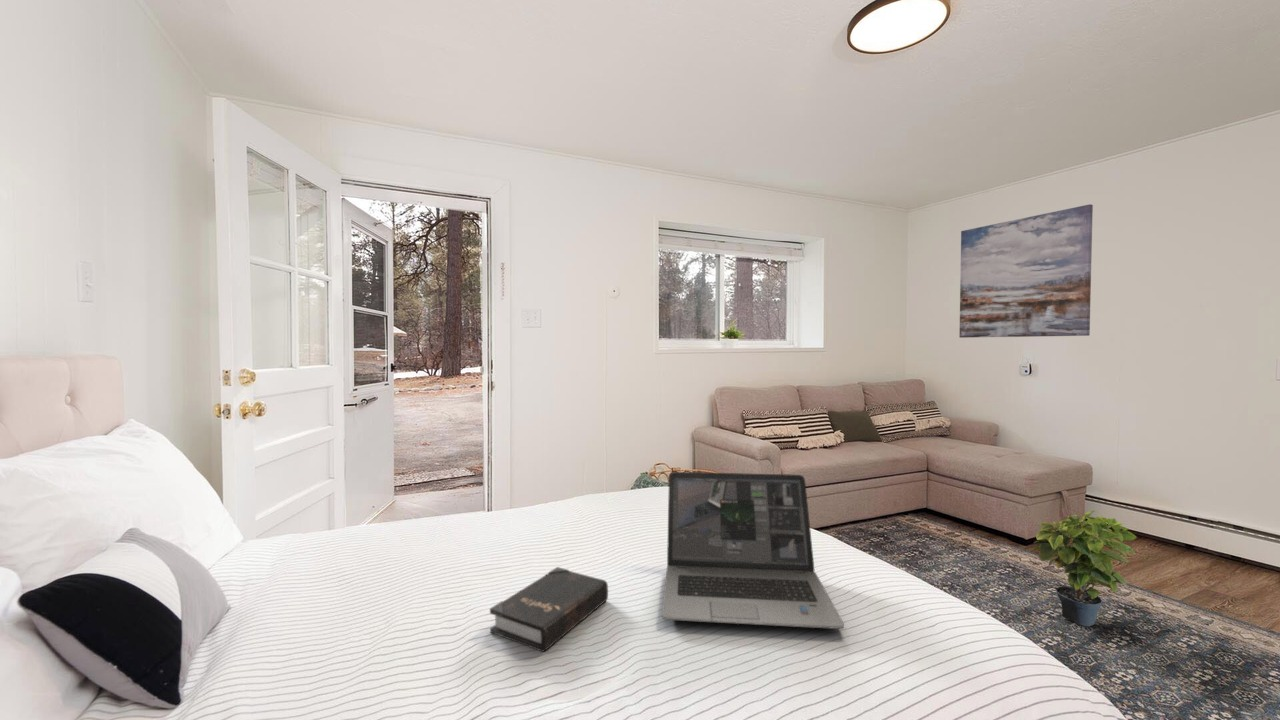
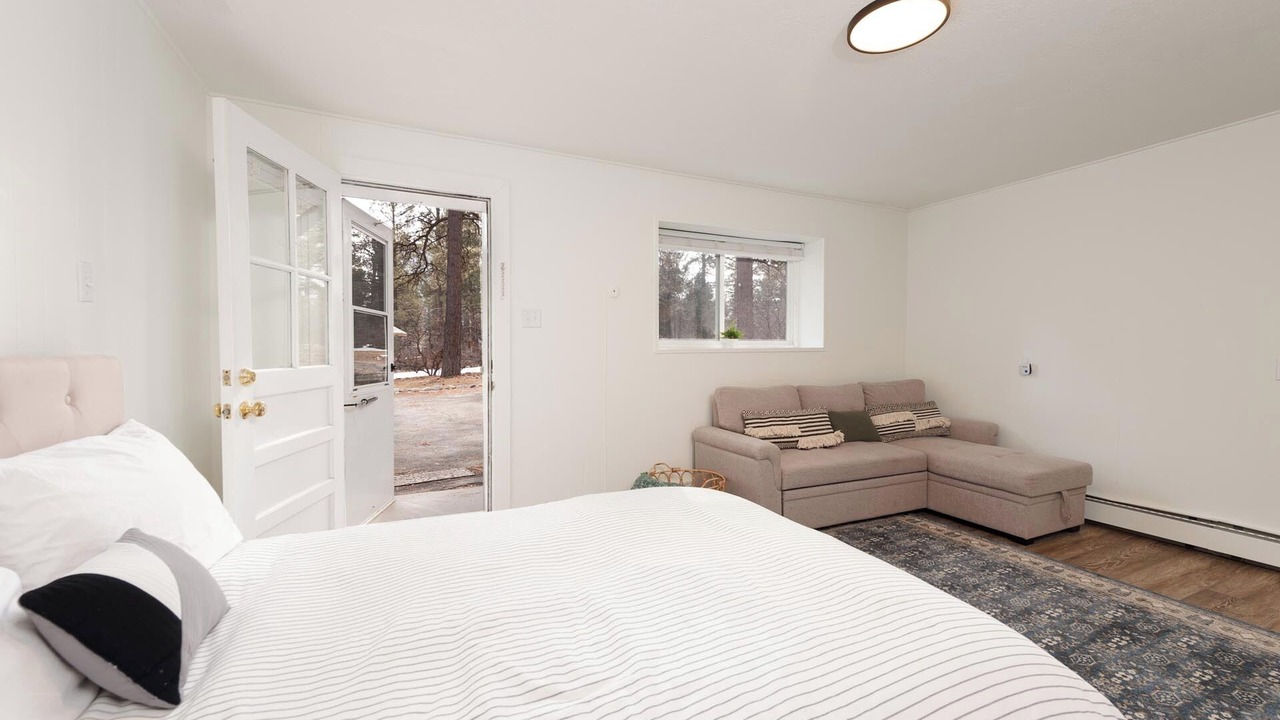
- hardback book (552, 605)
- laptop (742, 540)
- potted plant (1081, 565)
- wall art (1019, 278)
